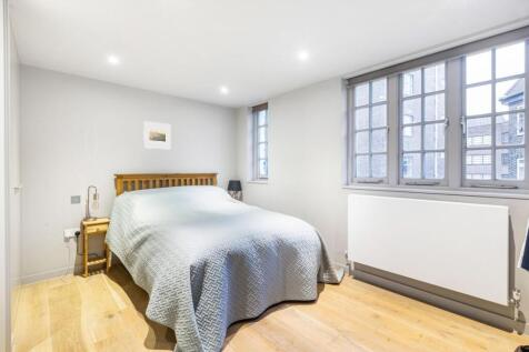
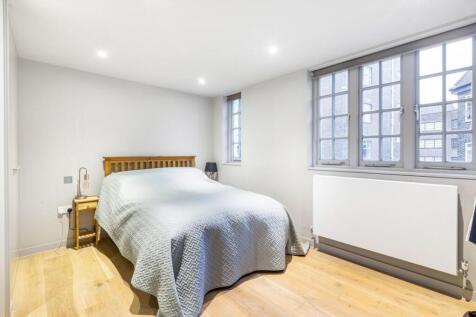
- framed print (157, 135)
